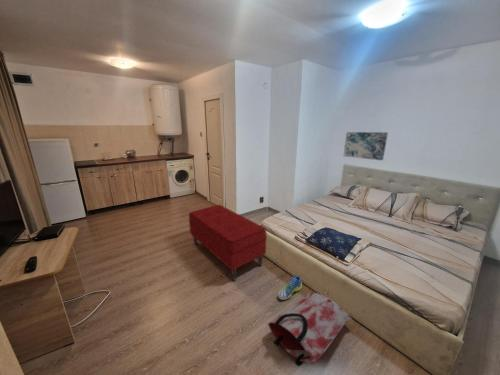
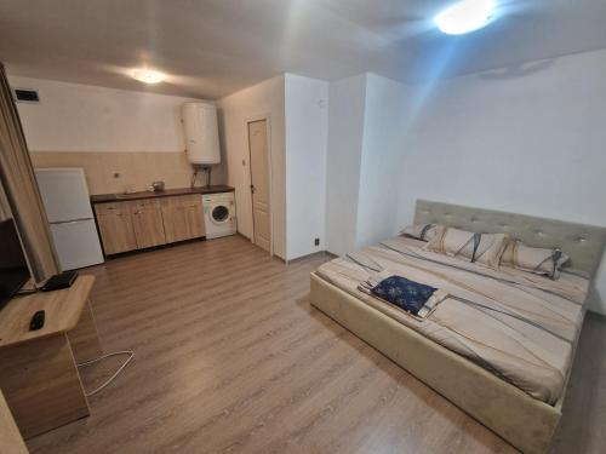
- wall art (363, 145)
- sneaker (289, 285)
- bench (224, 236)
- bag (310, 320)
